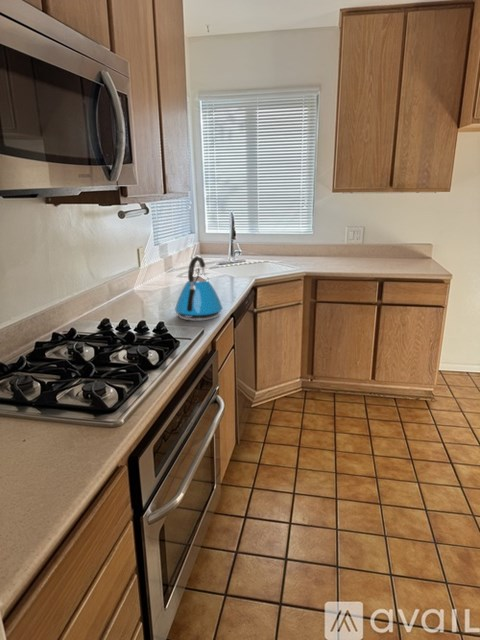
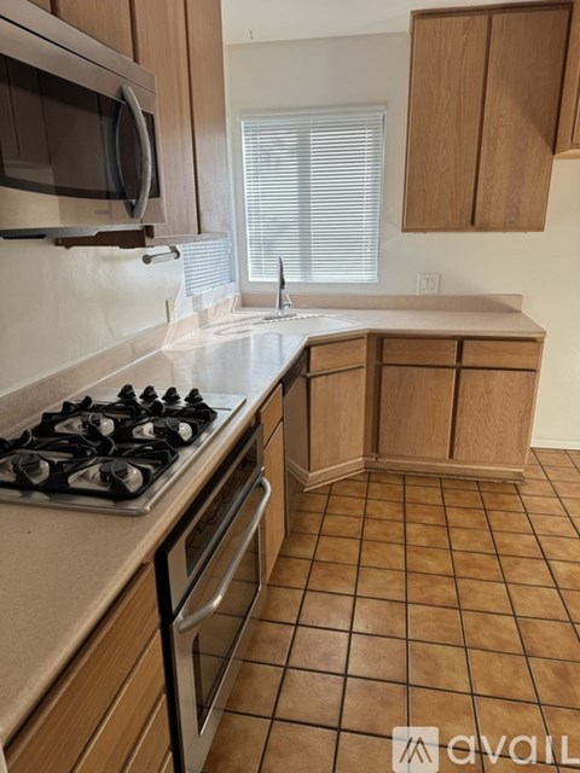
- kettle (197, 286)
